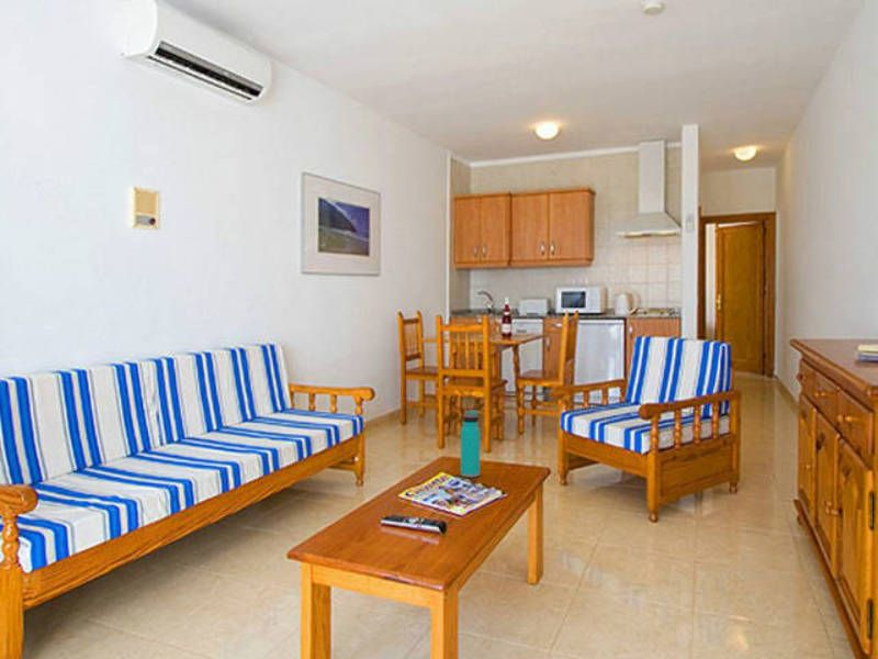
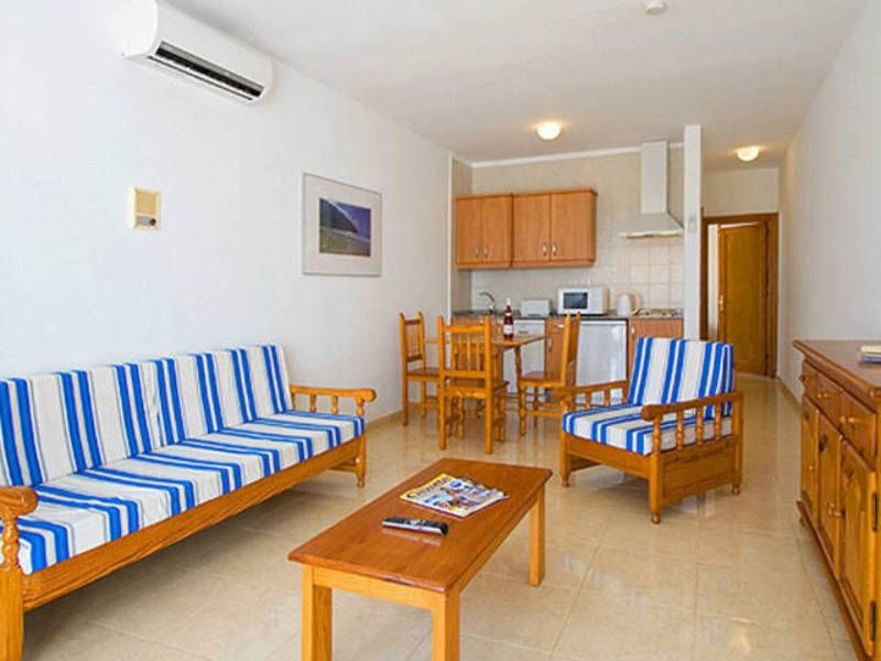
- water bottle (470, 443)
